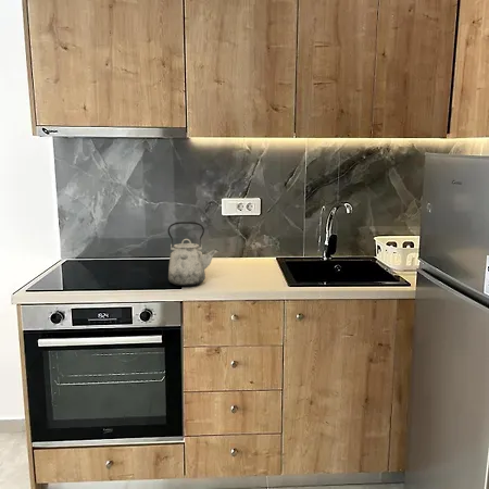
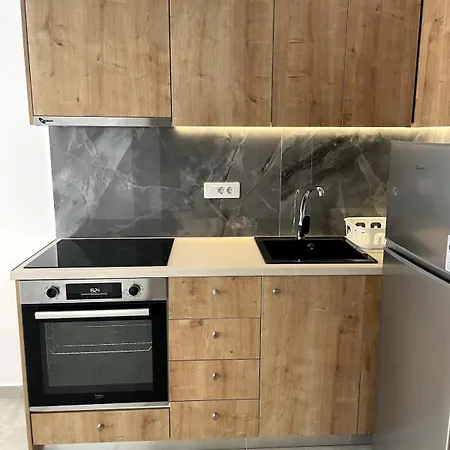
- kettle (193, 252)
